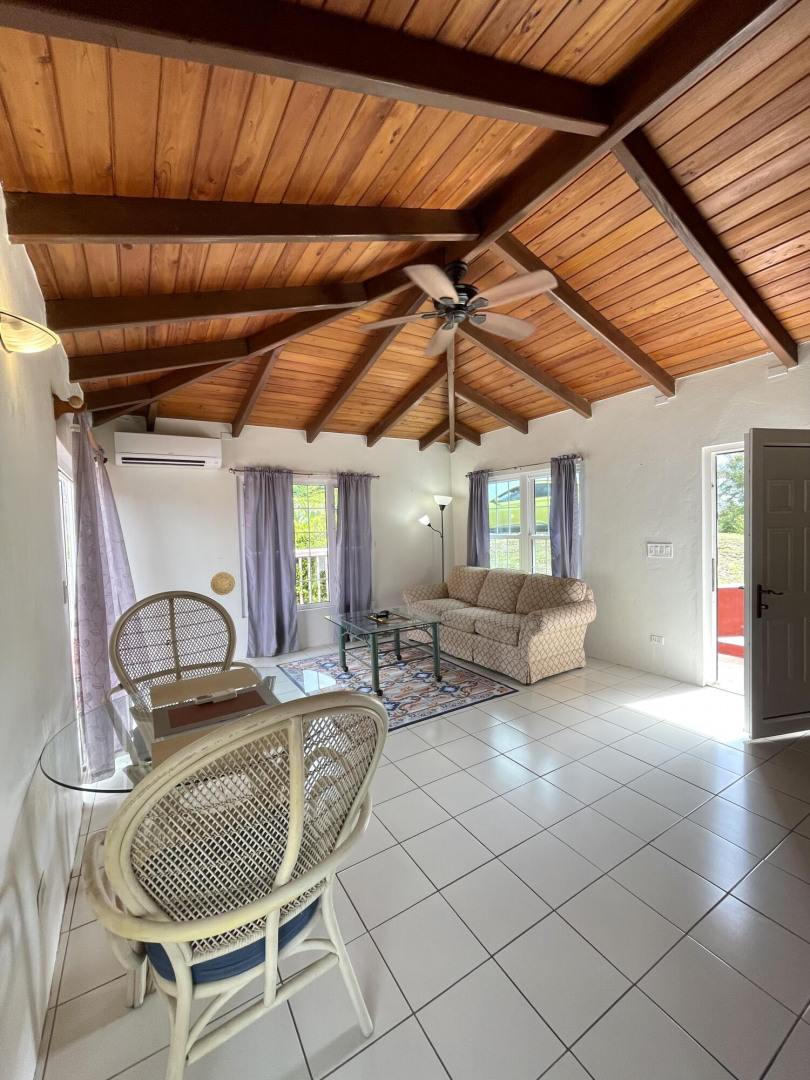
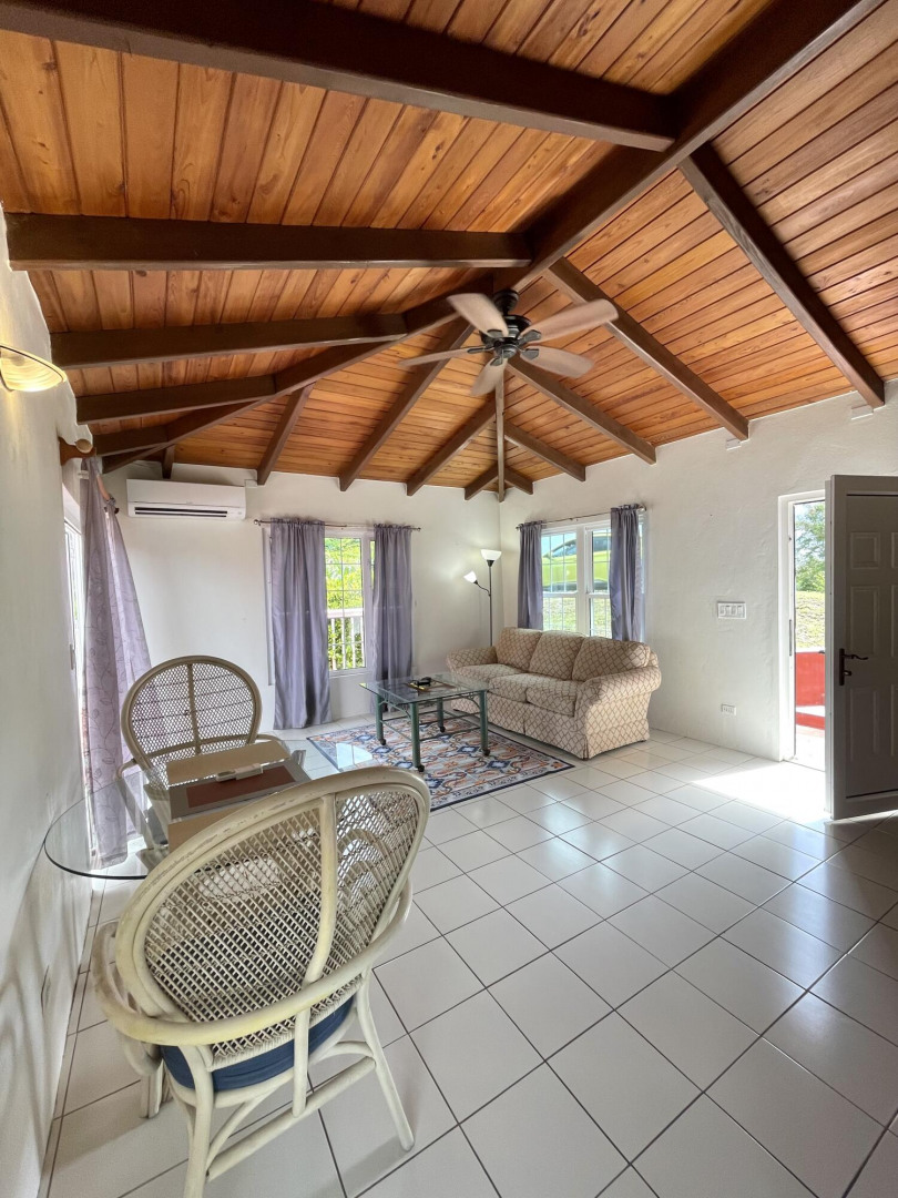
- decorative plate (223, 583)
